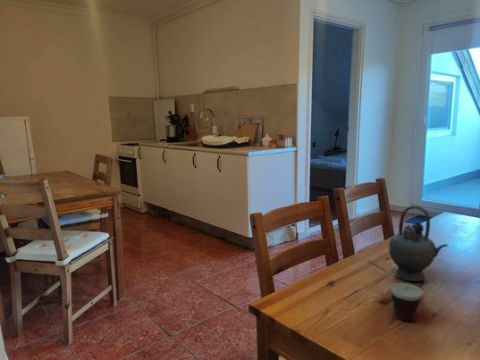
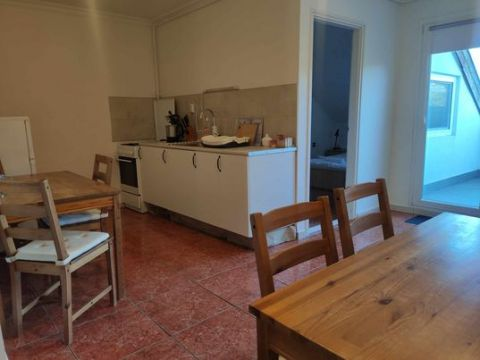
- cup (393, 289)
- teapot (417, 243)
